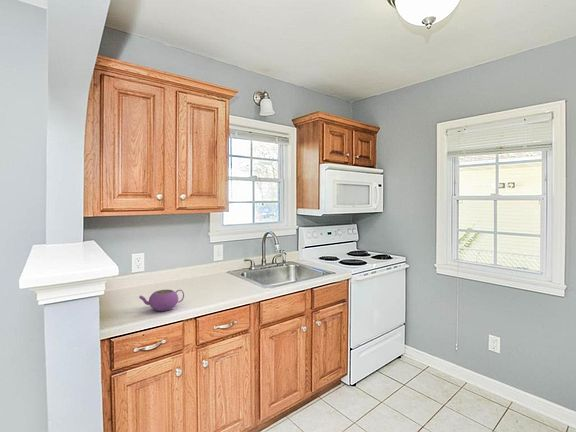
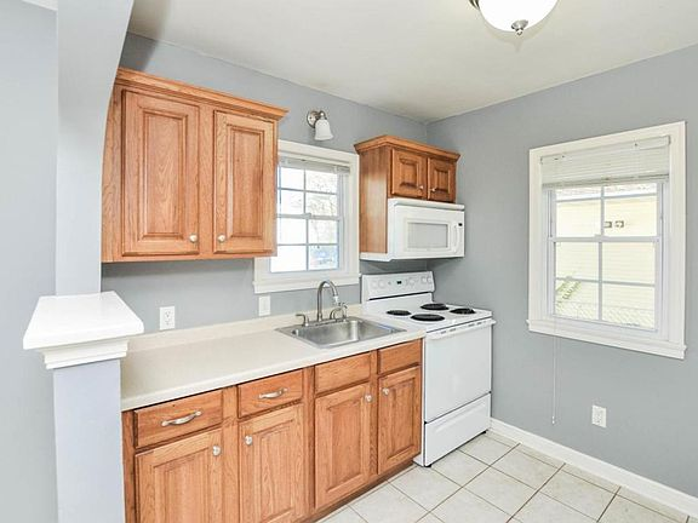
- teapot (162, 300)
